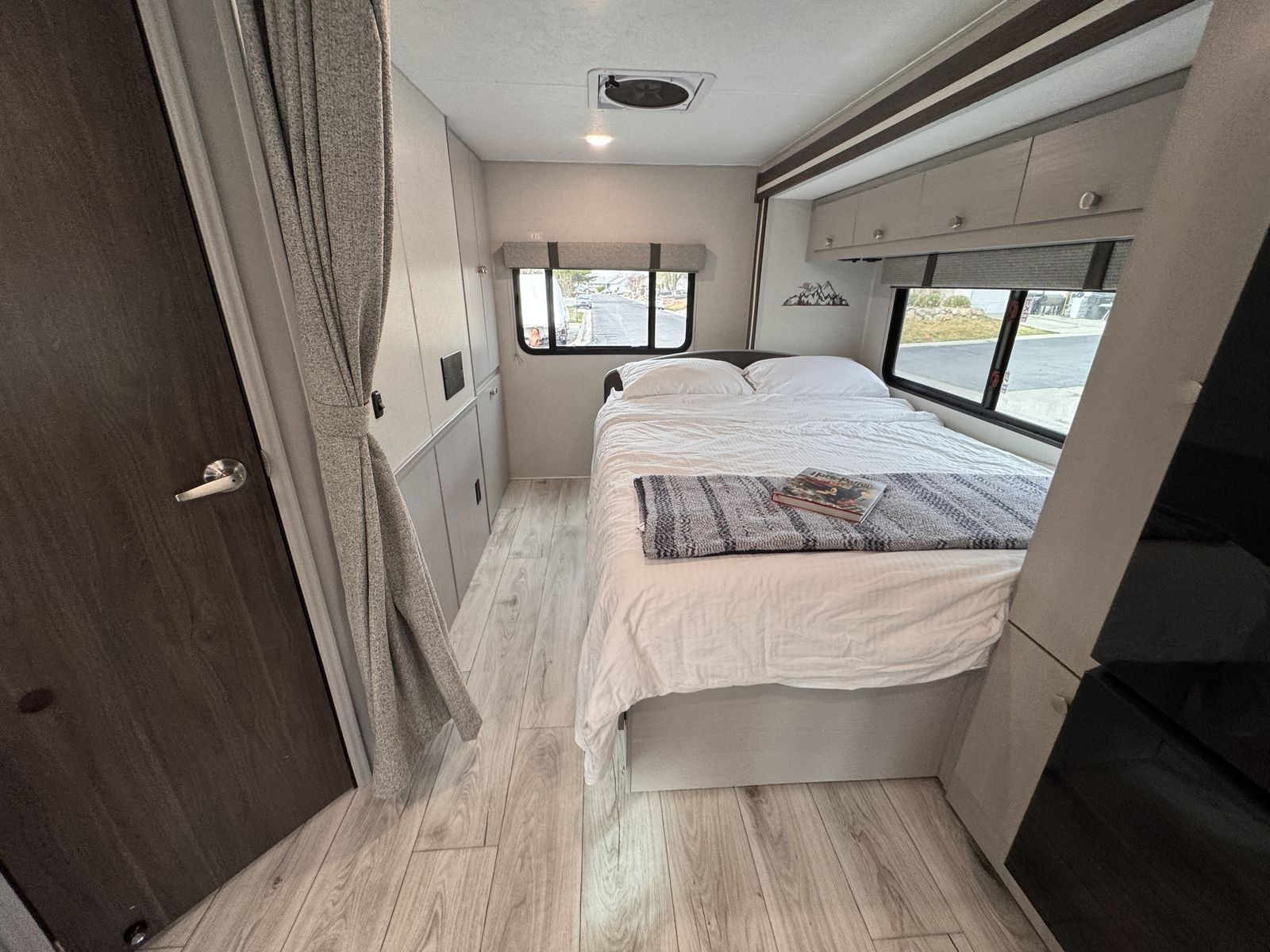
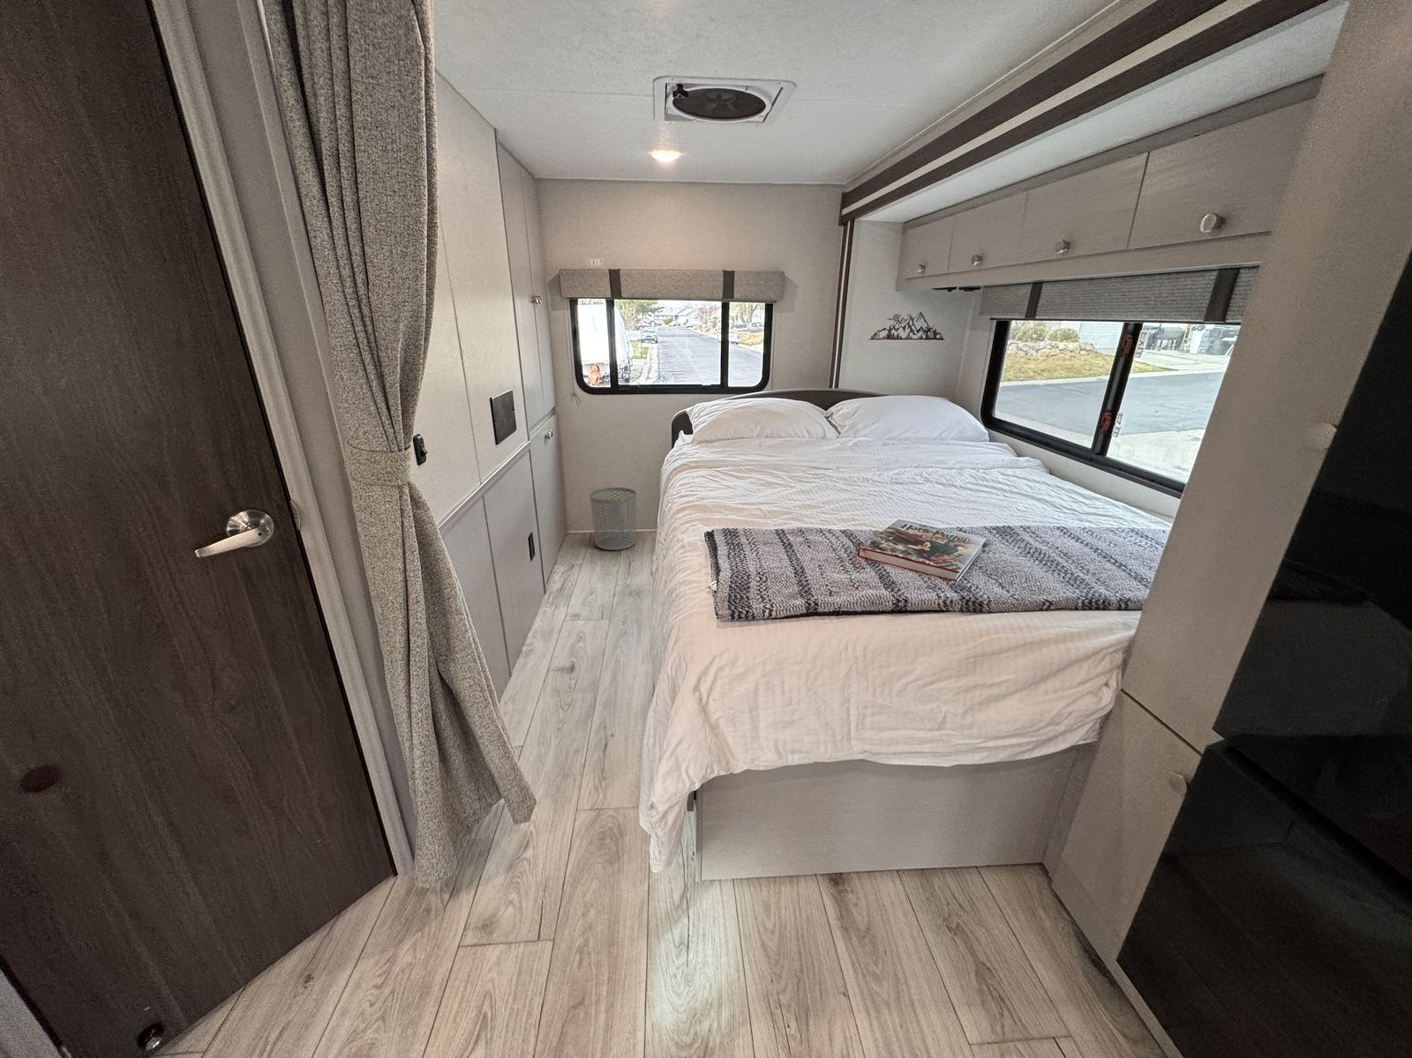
+ waste bin (614, 518)
